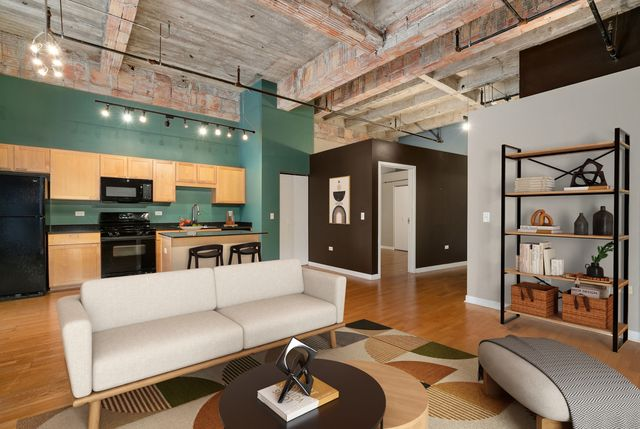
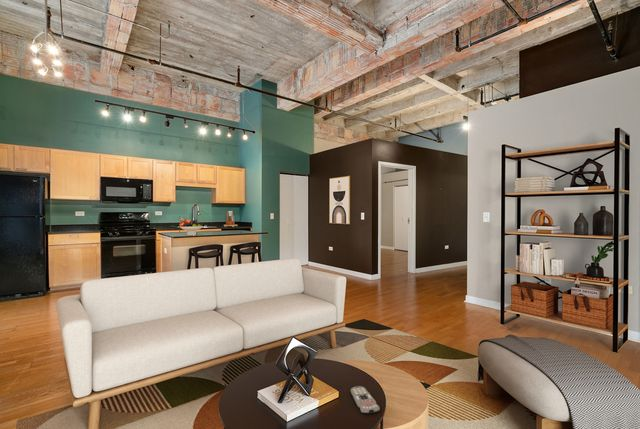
+ remote control (363, 399)
